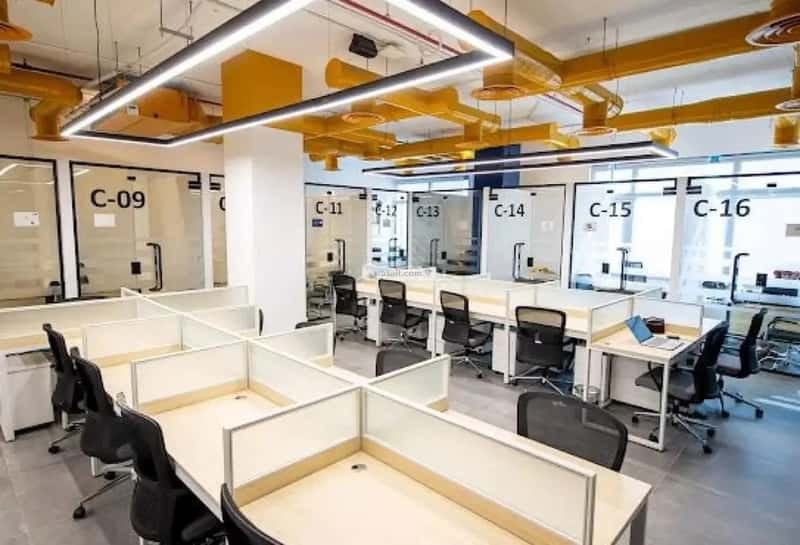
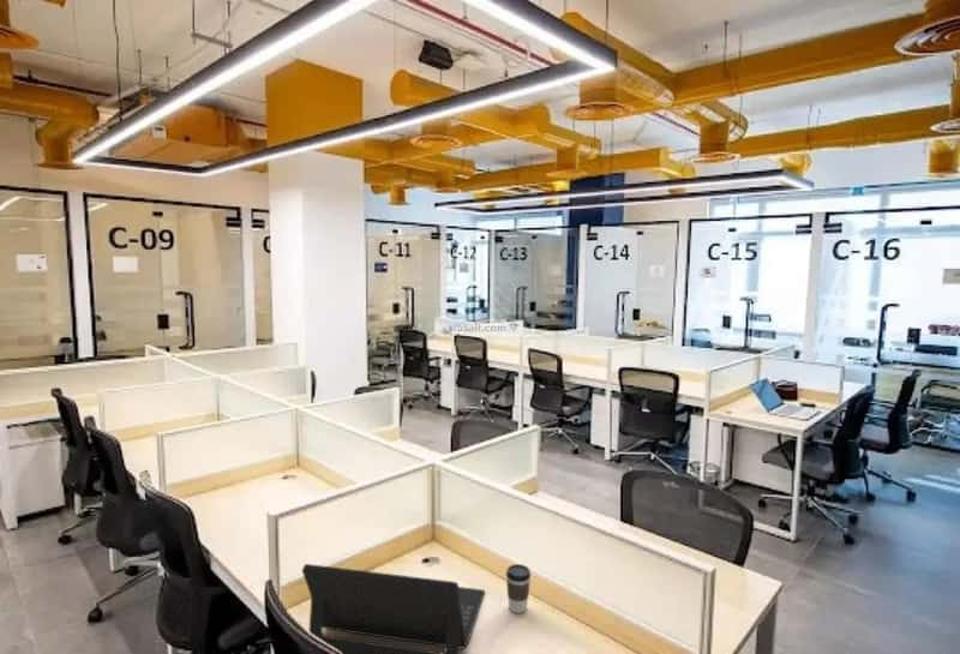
+ laptop (402, 580)
+ coffee cup (517, 588)
